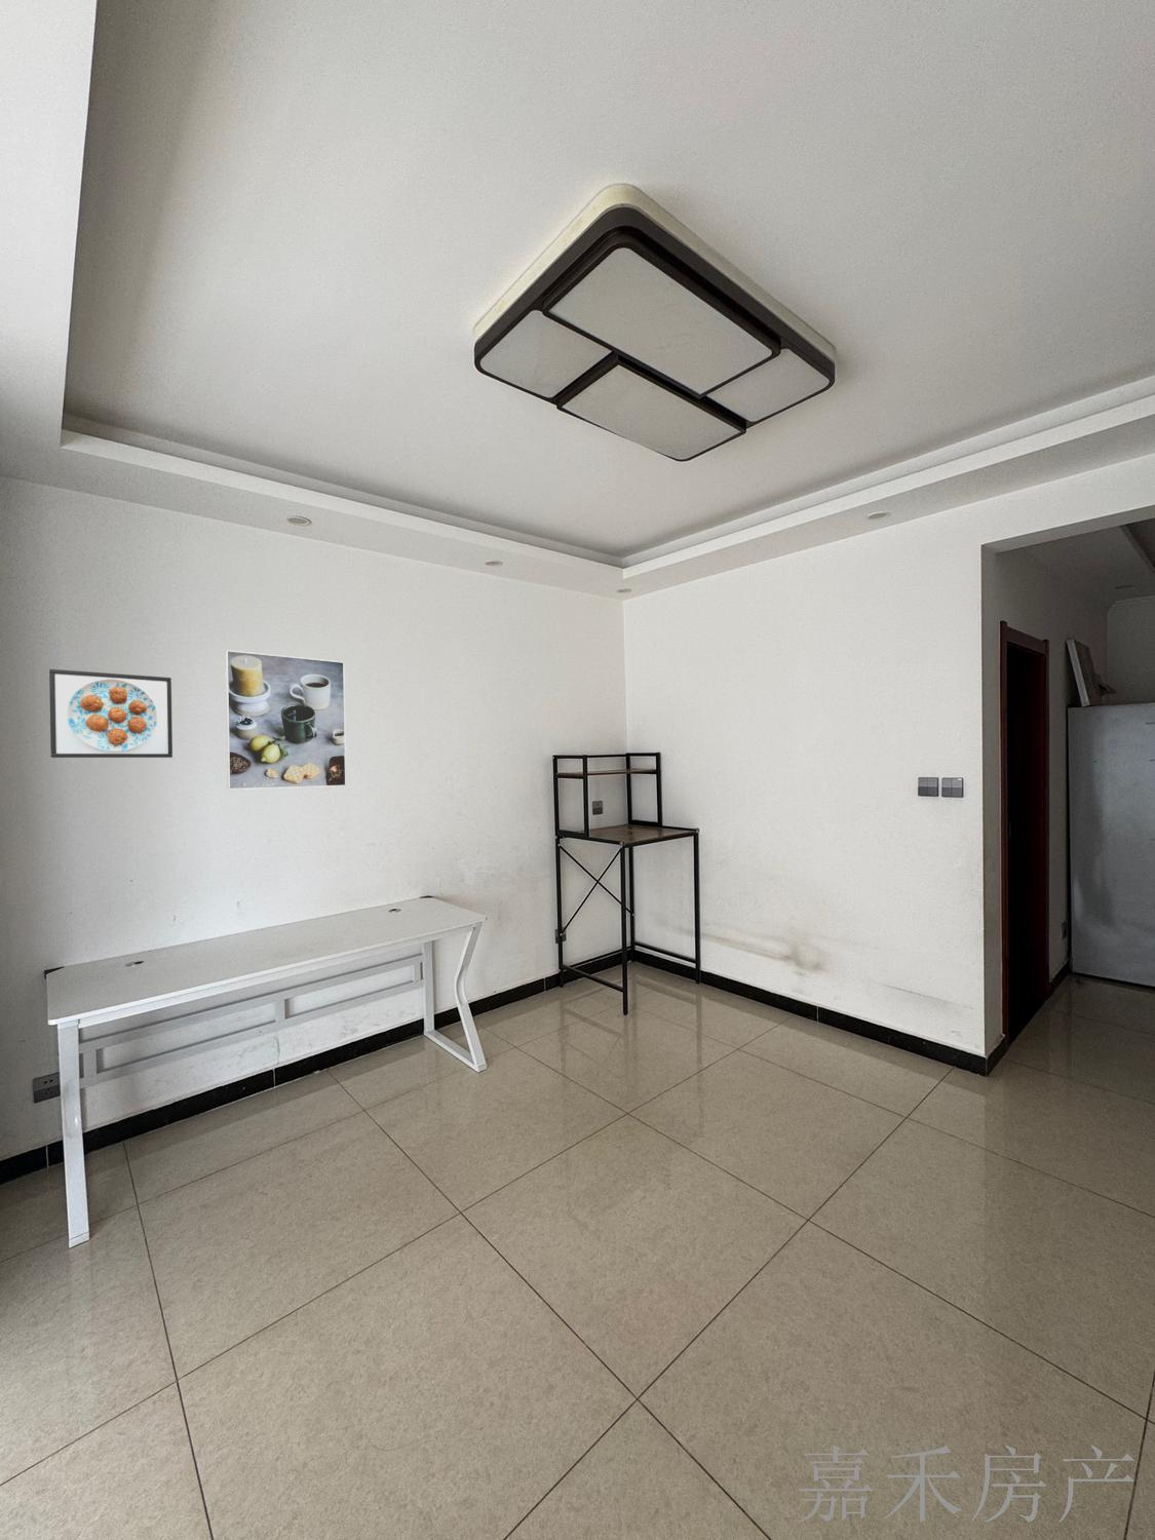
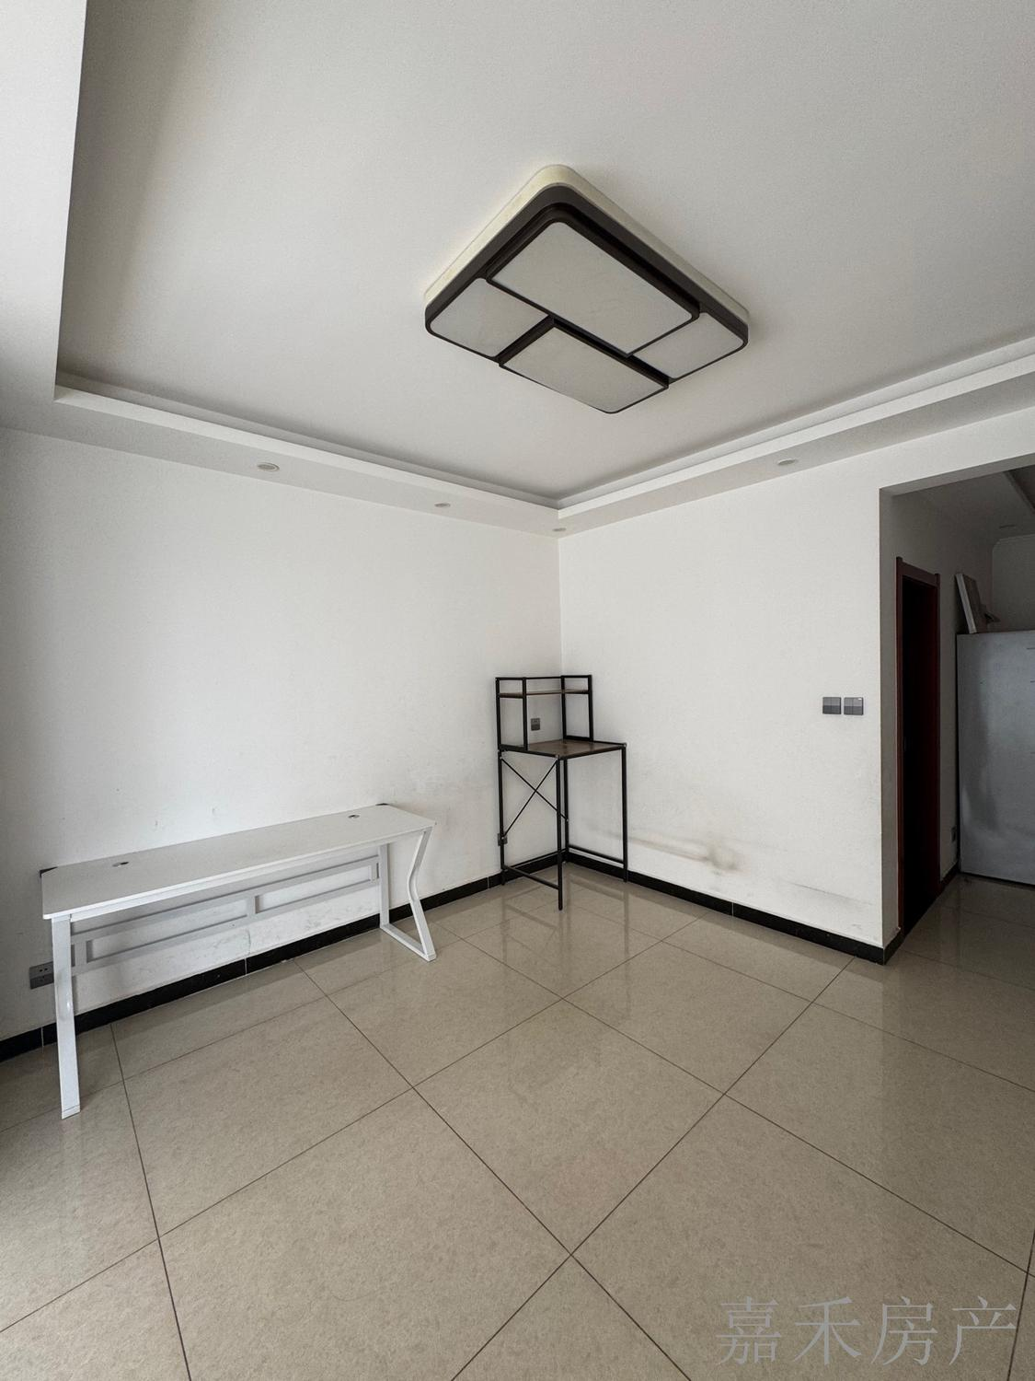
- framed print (289, 721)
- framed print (114, 715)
